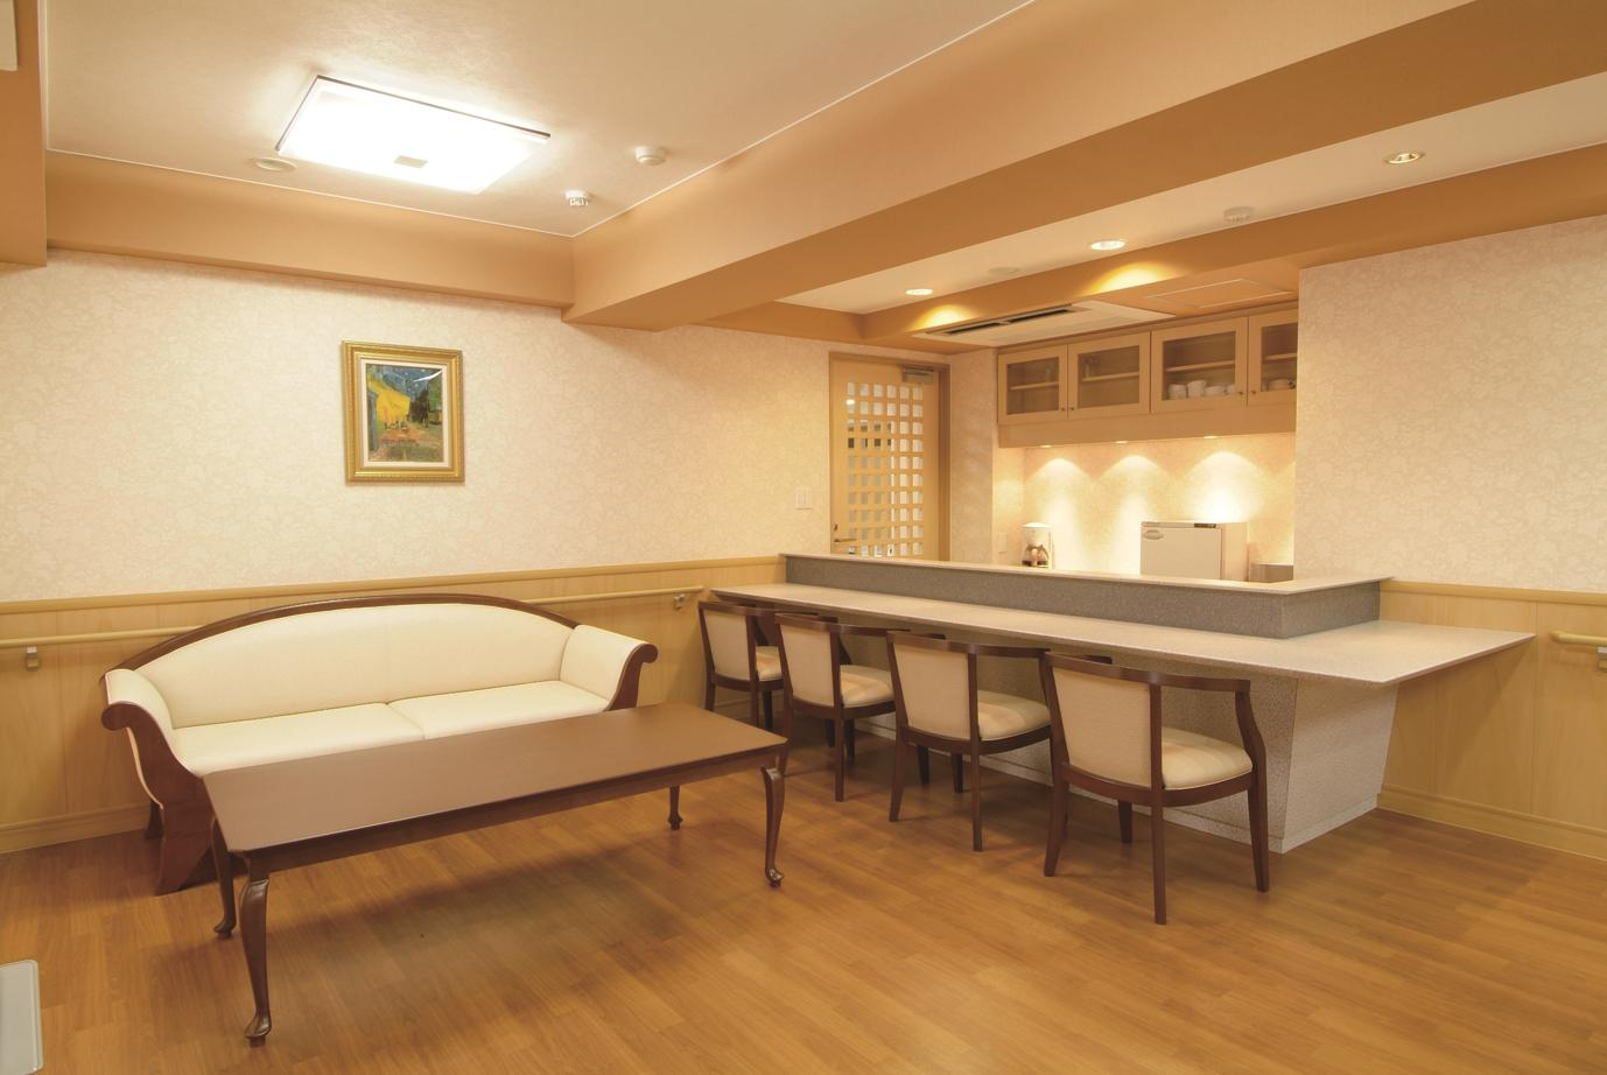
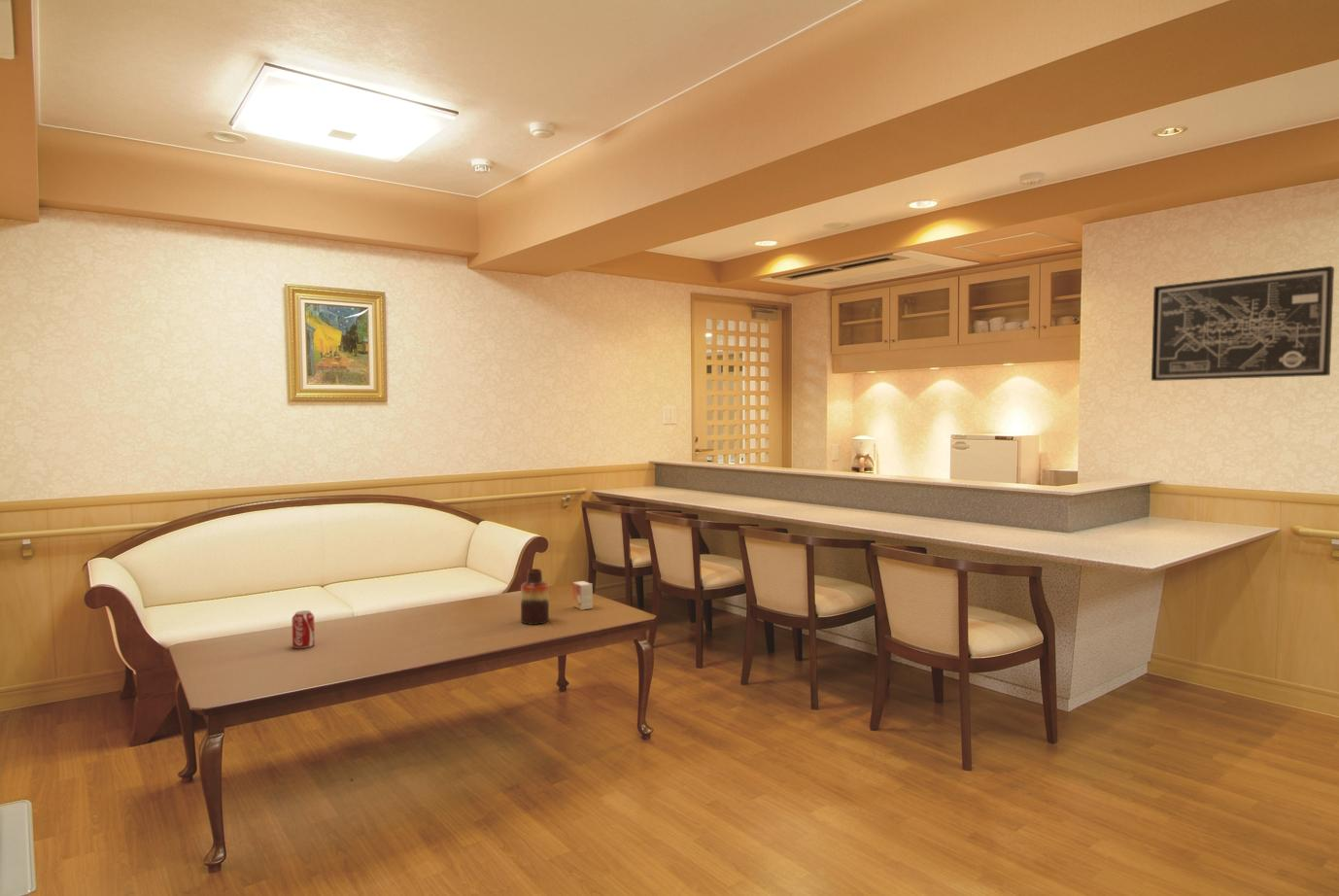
+ small box (582, 595)
+ beverage can (303, 629)
+ vase (534, 595)
+ wall art (1235, 327)
